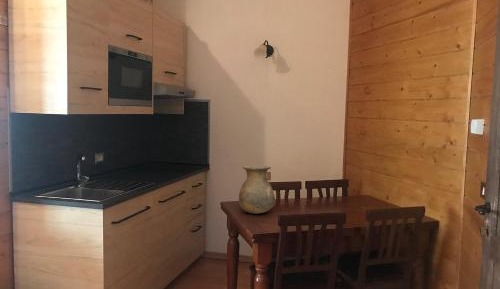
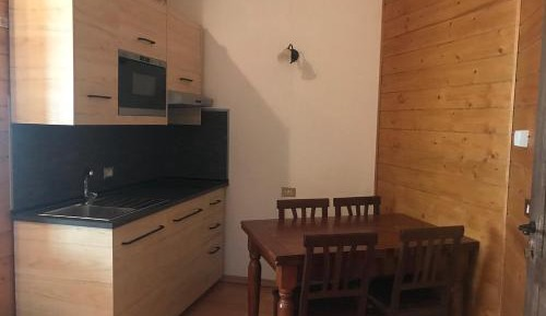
- vase (257, 189)
